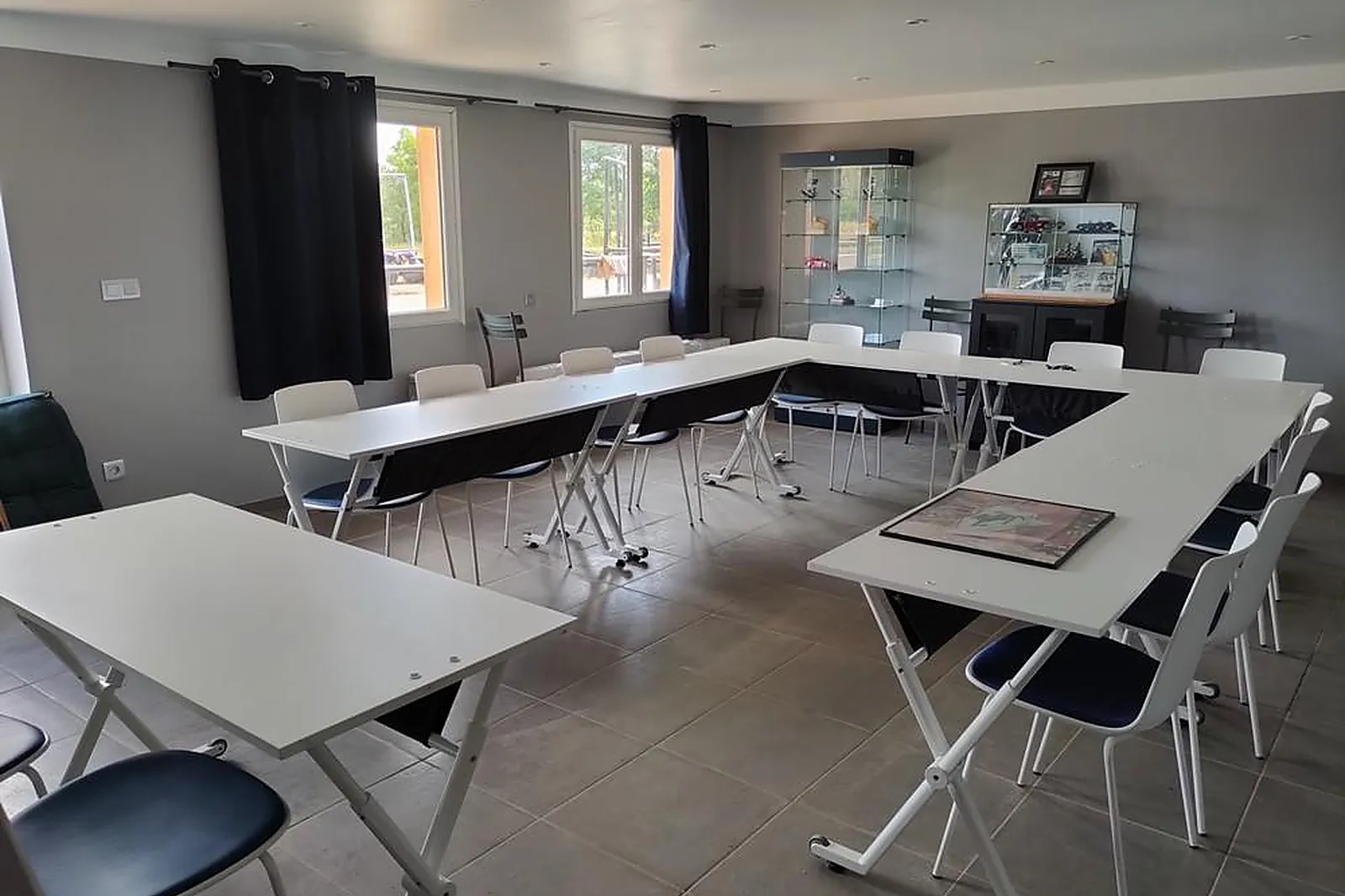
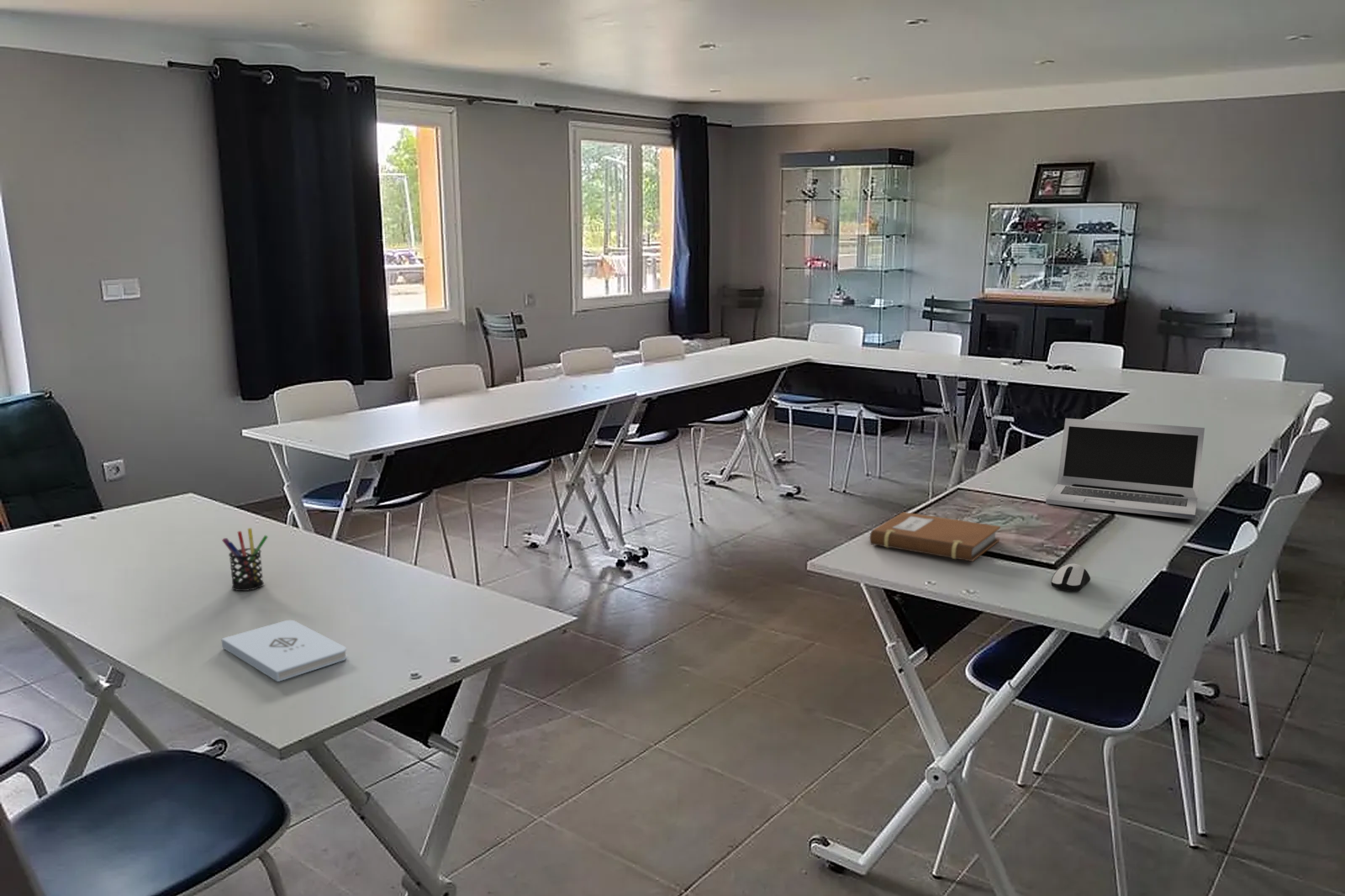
+ computer mouse (1072, 574)
+ notebook (932, 535)
+ notepad (284, 648)
+ pen holder (248, 556)
+ laptop (1126, 466)
